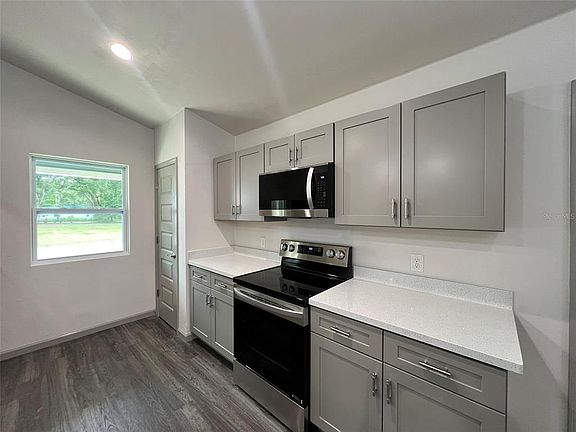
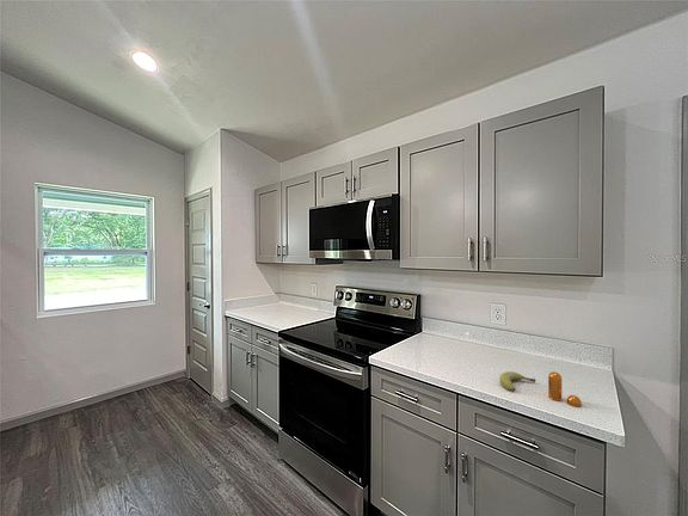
+ pepper shaker (560, 387)
+ fruit (514, 379)
